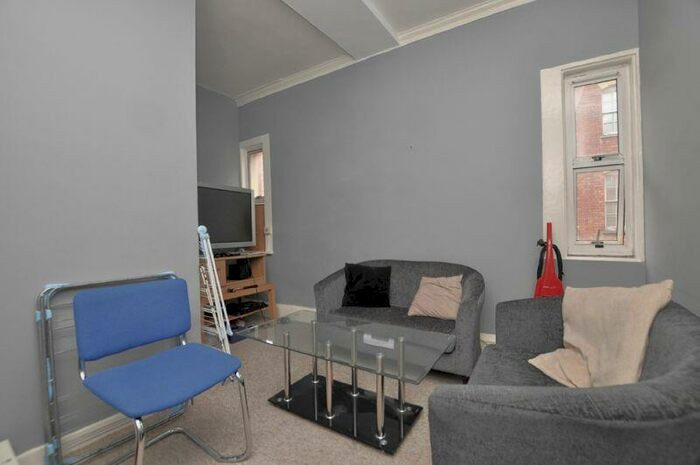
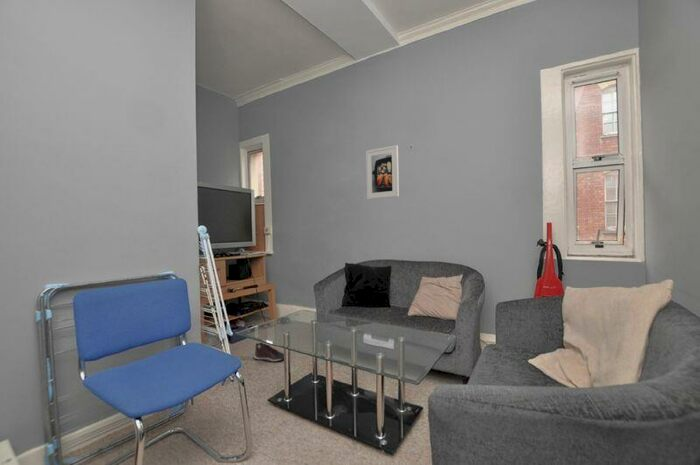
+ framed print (382, 173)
+ sneaker (269, 349)
